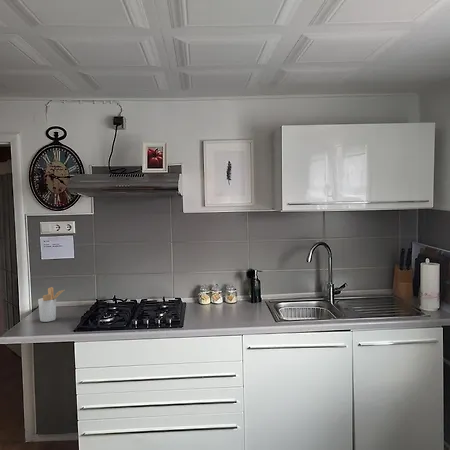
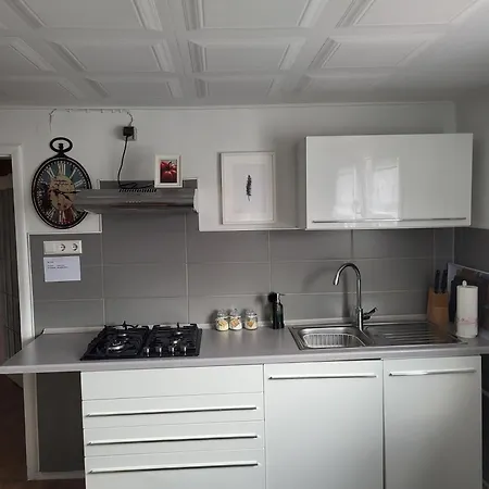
- utensil holder (51, 304)
